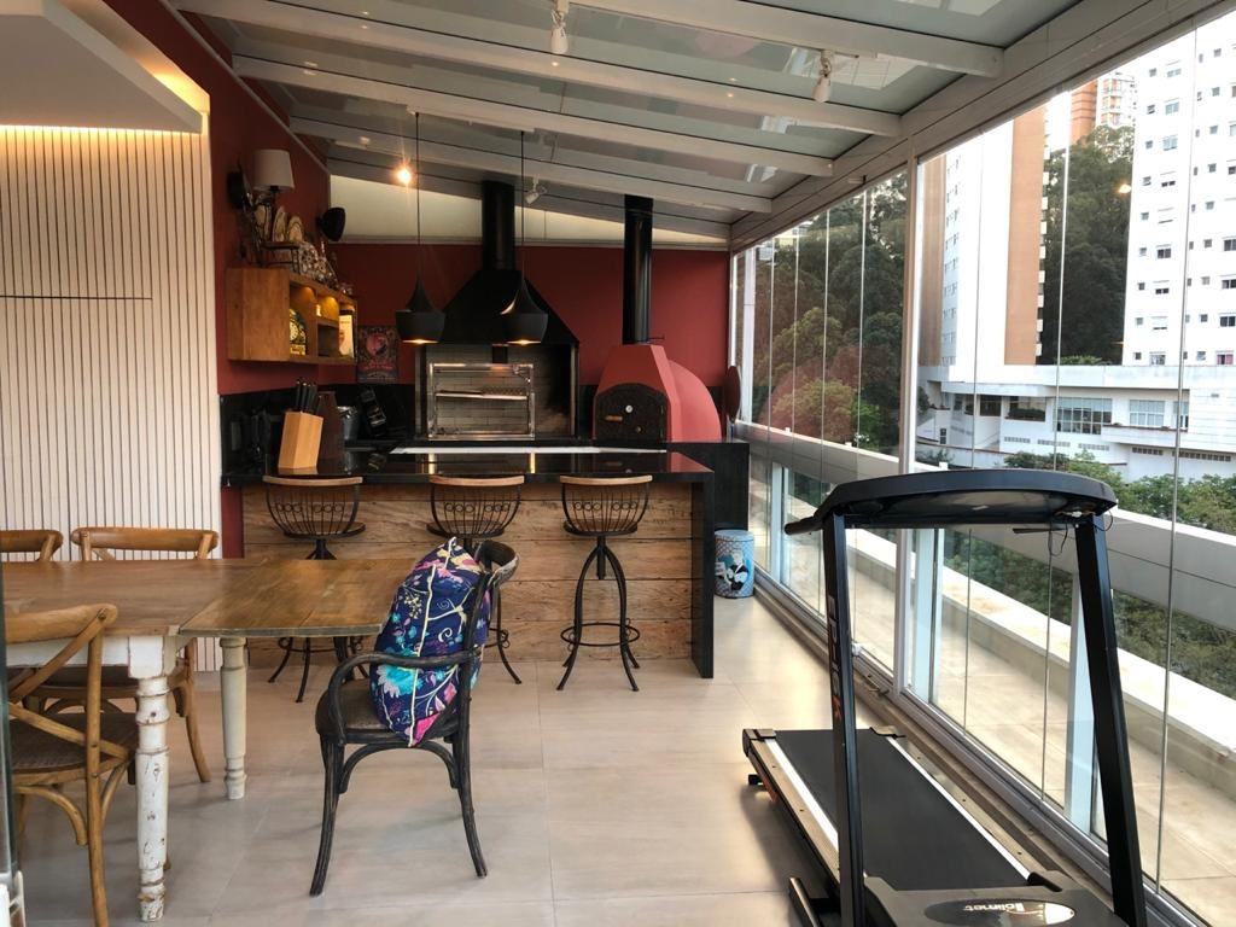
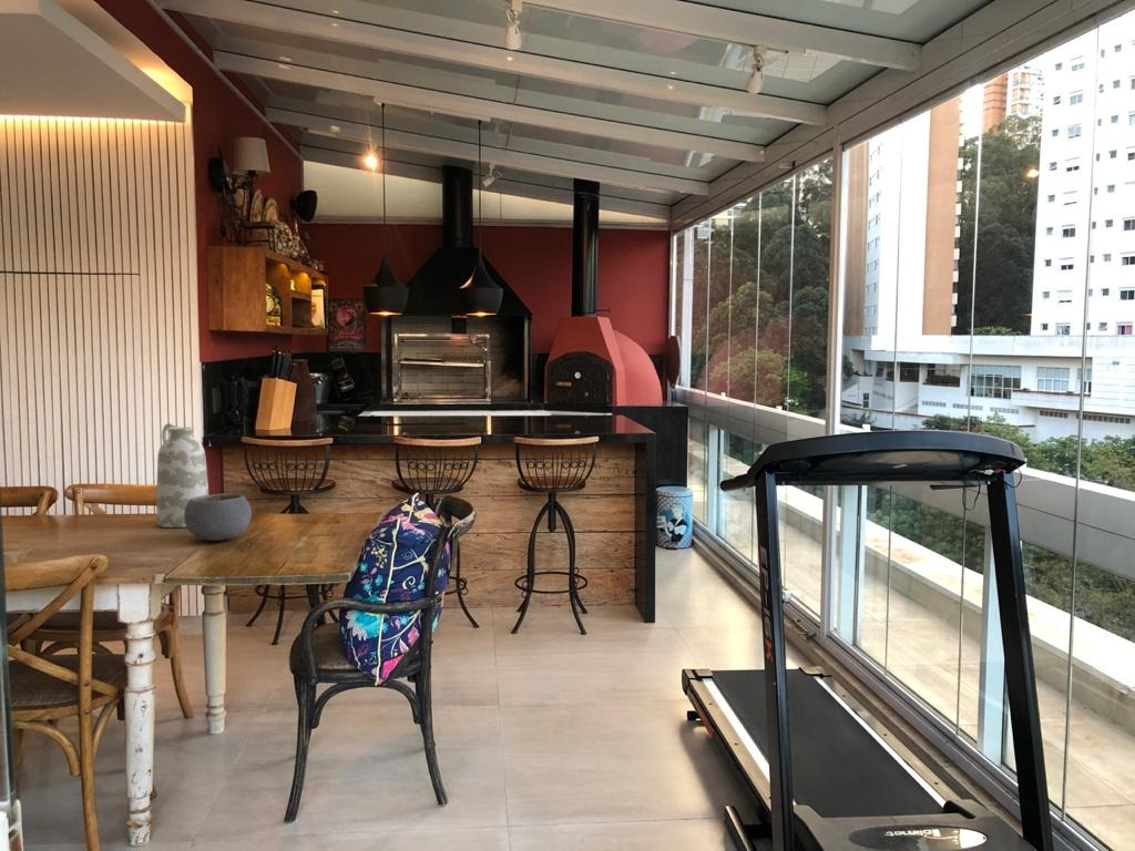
+ vase (181, 473)
+ bowl (217, 517)
